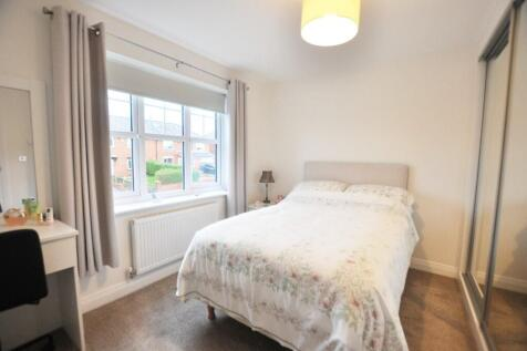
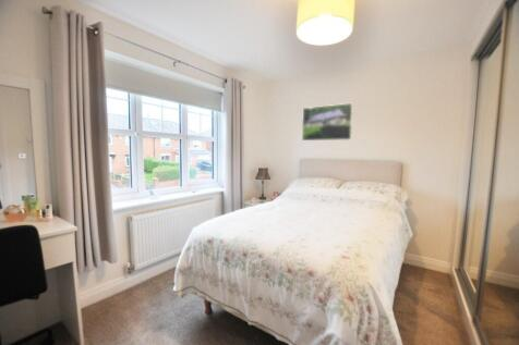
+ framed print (325, 123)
